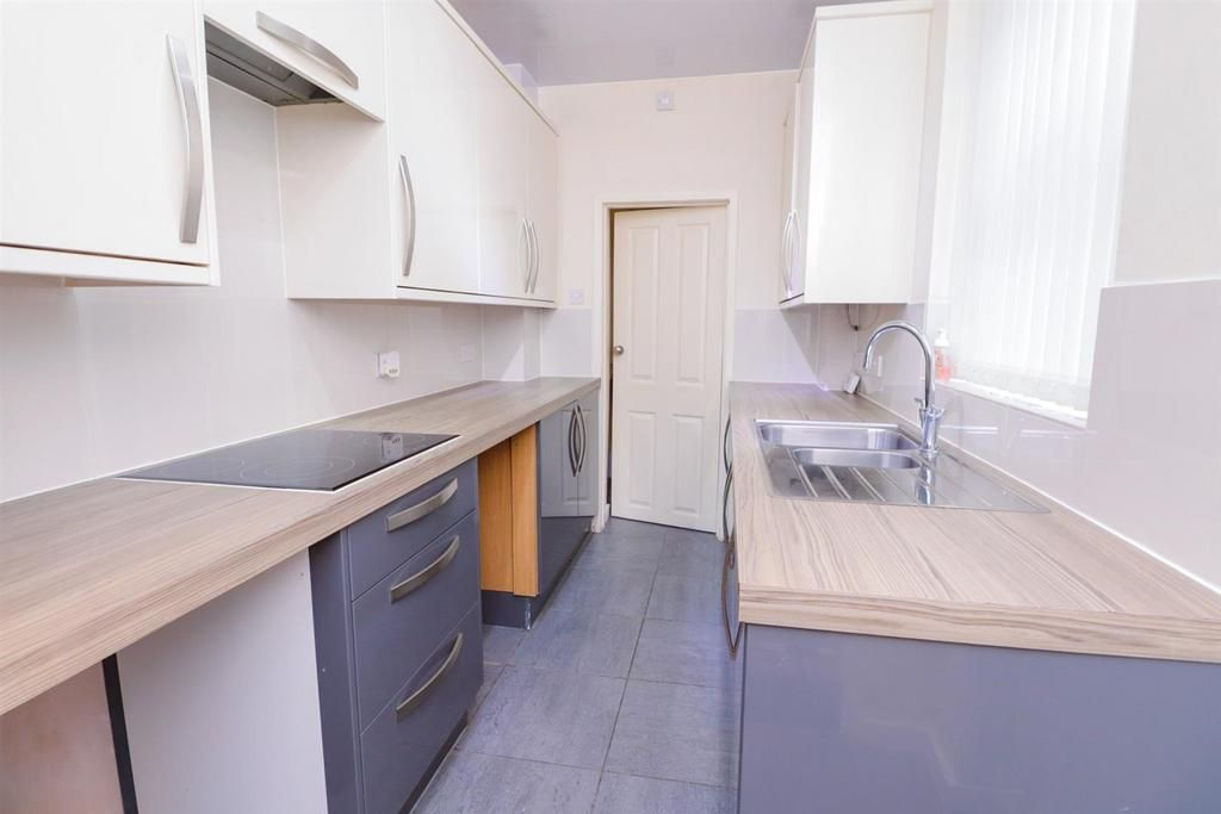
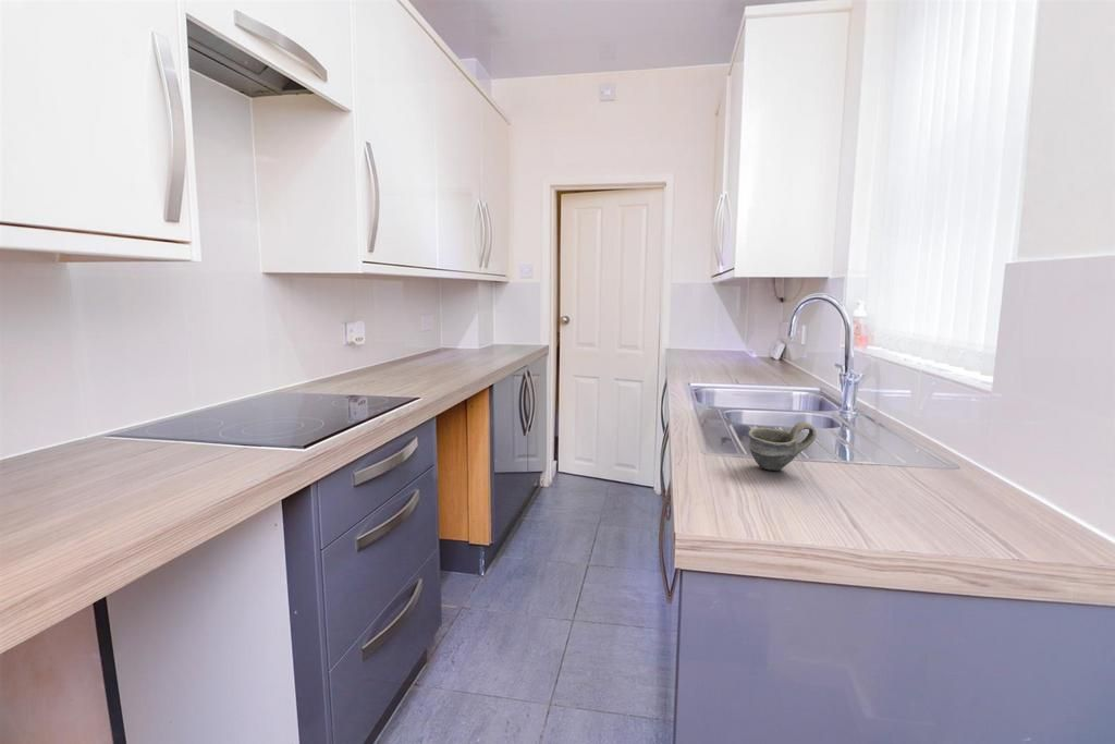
+ cup (777, 446)
